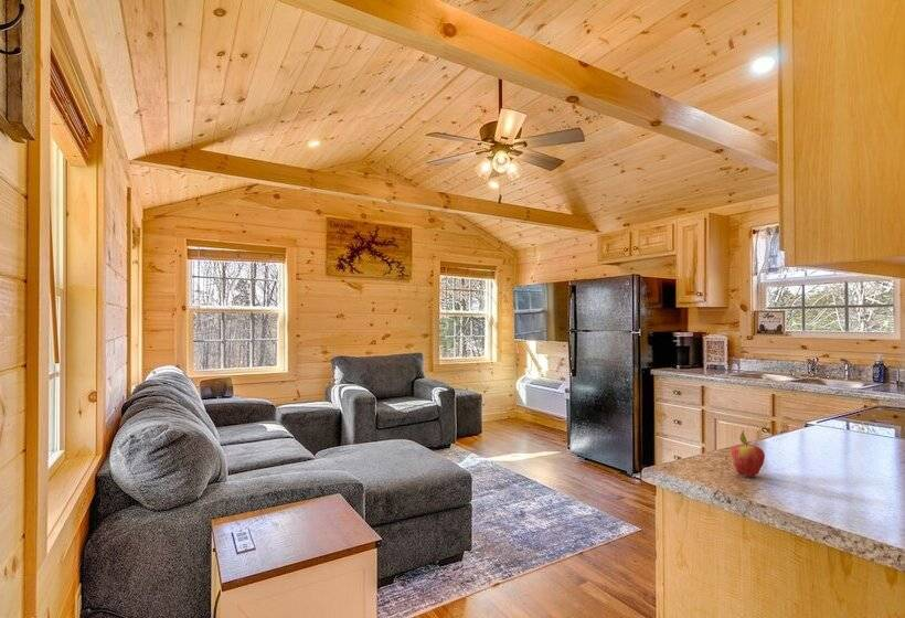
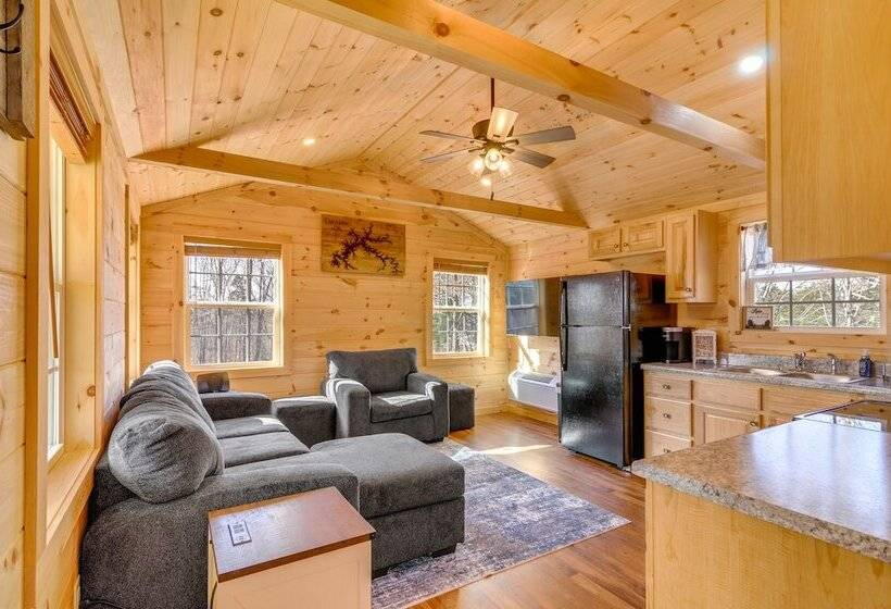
- fruit (746, 452)
